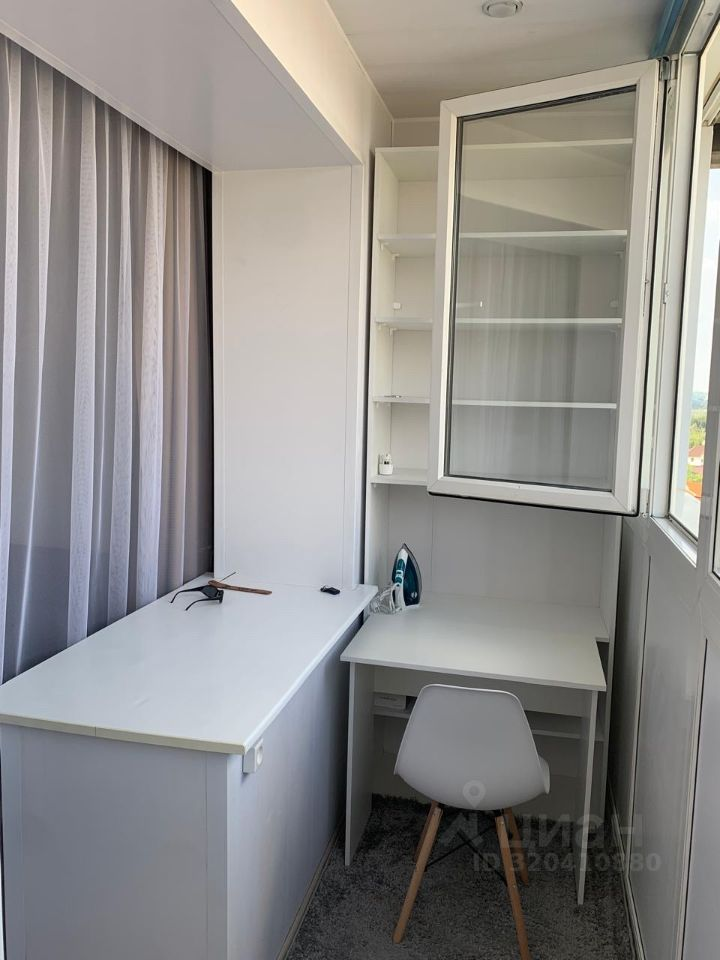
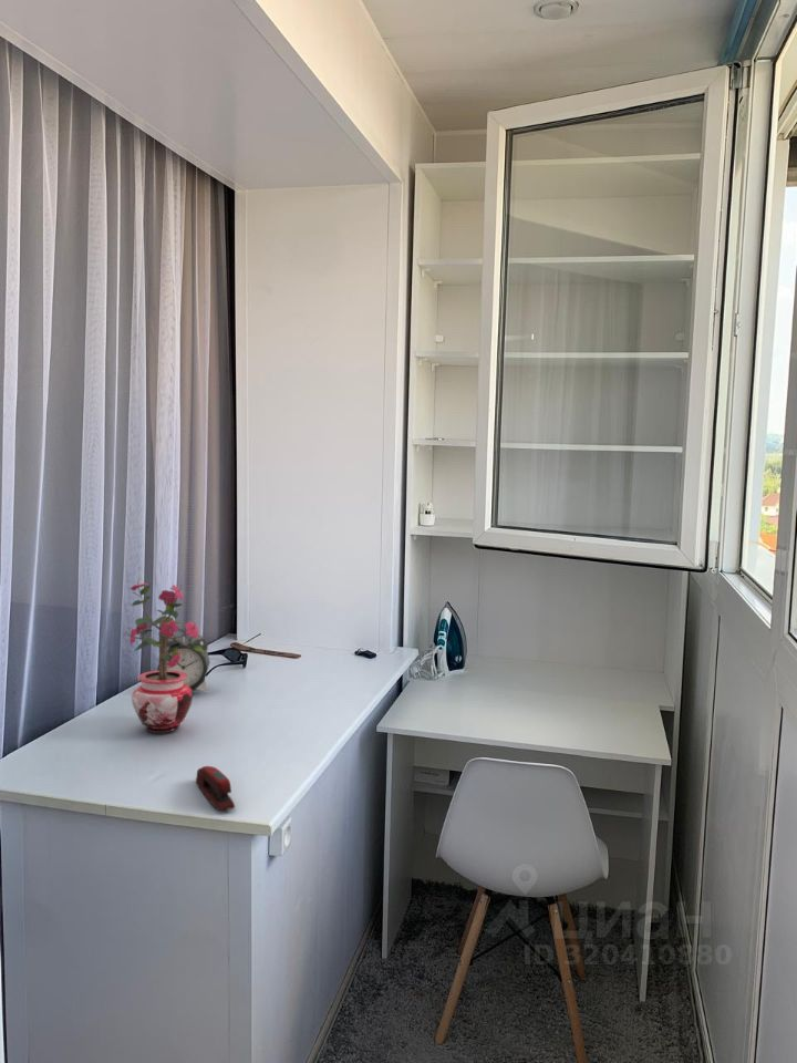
+ stapler (214, 782)
+ potted plant (165, 653)
+ alarm clock (183, 662)
